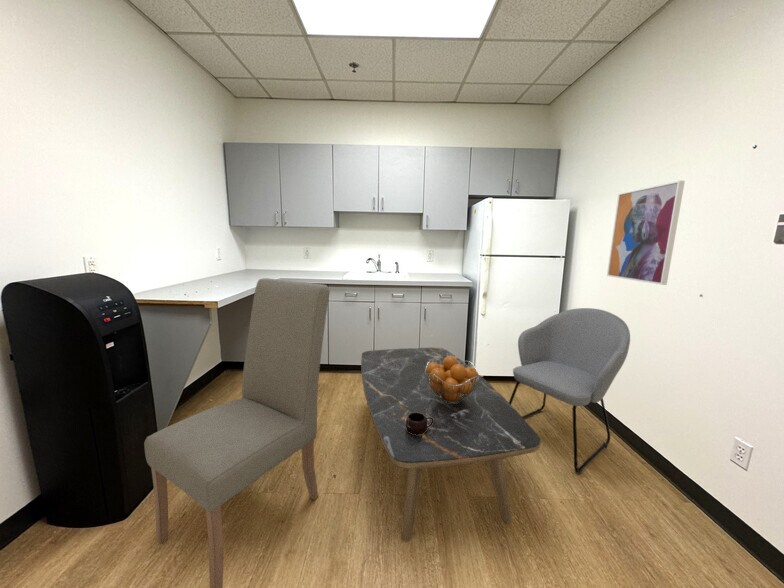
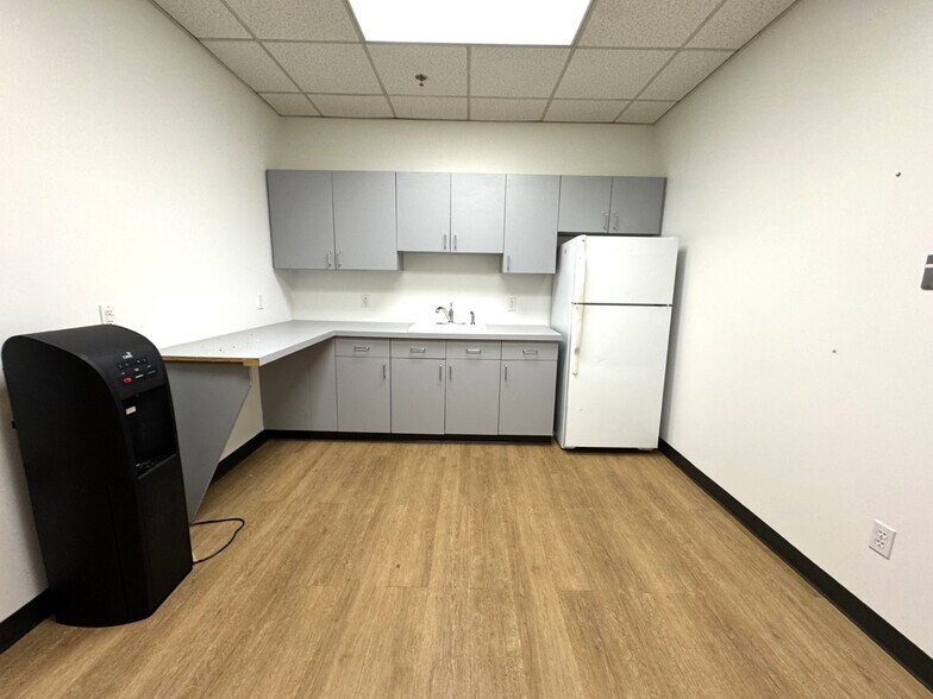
- mug (419, 422)
- coffee table (427, 419)
- chair (566, 376)
- fruit basket (451, 378)
- wall art (640, 235)
- chair (248, 405)
